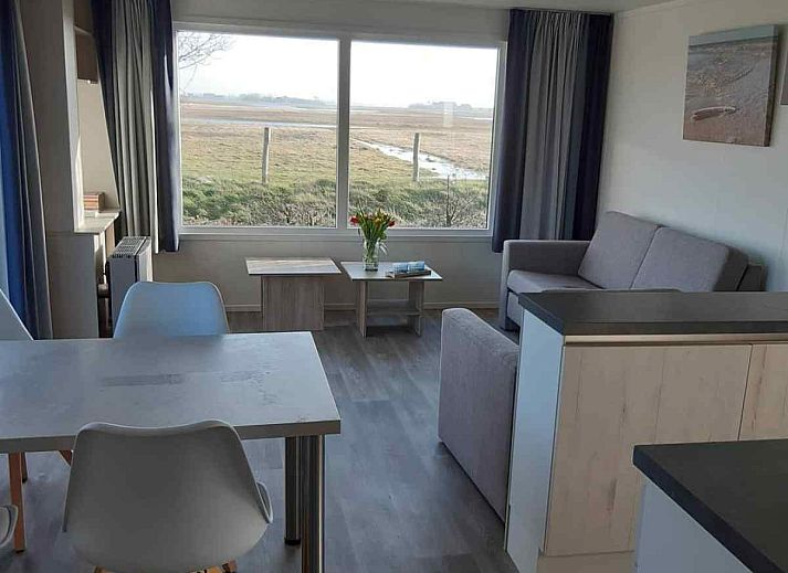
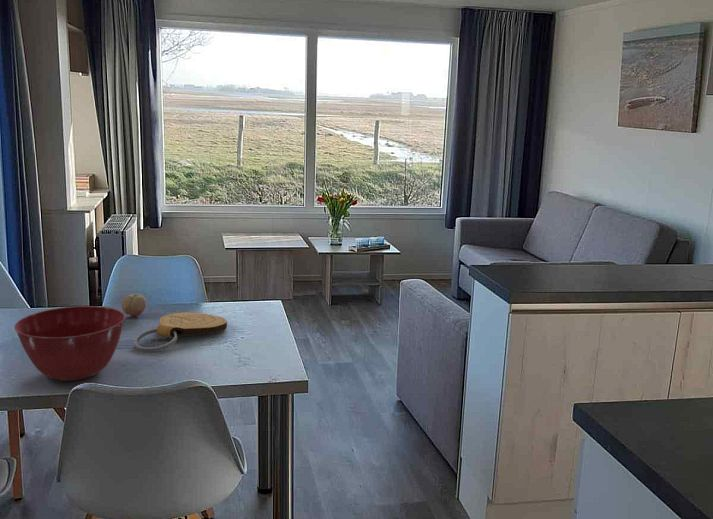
+ mixing bowl (72, 345)
+ fruit (134, 305)
+ key chain (178, 327)
